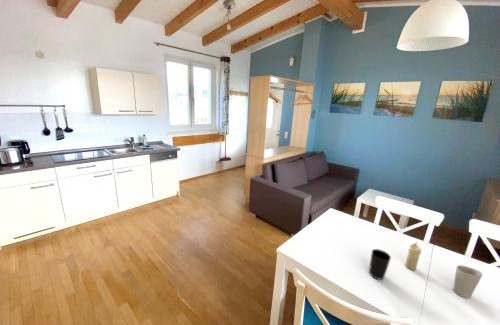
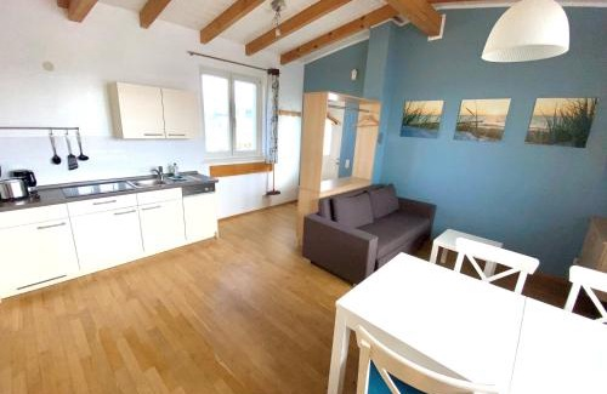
- cup (378, 264)
- candle (413, 255)
- cup (465, 281)
